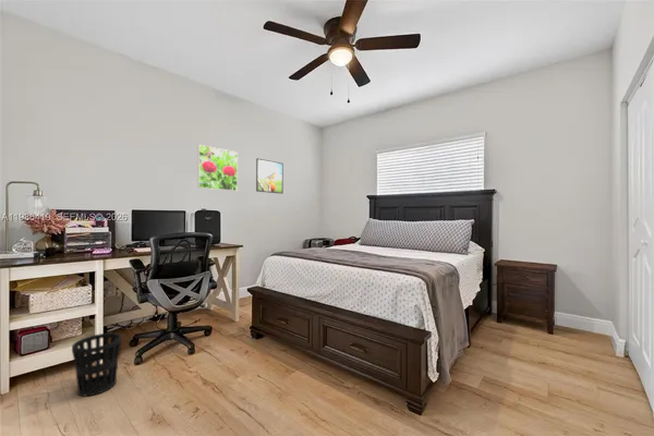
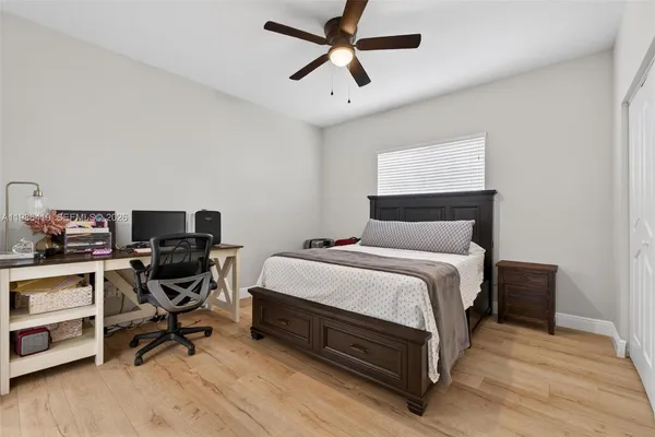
- wastebasket (97, 363)
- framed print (269, 177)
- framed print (218, 169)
